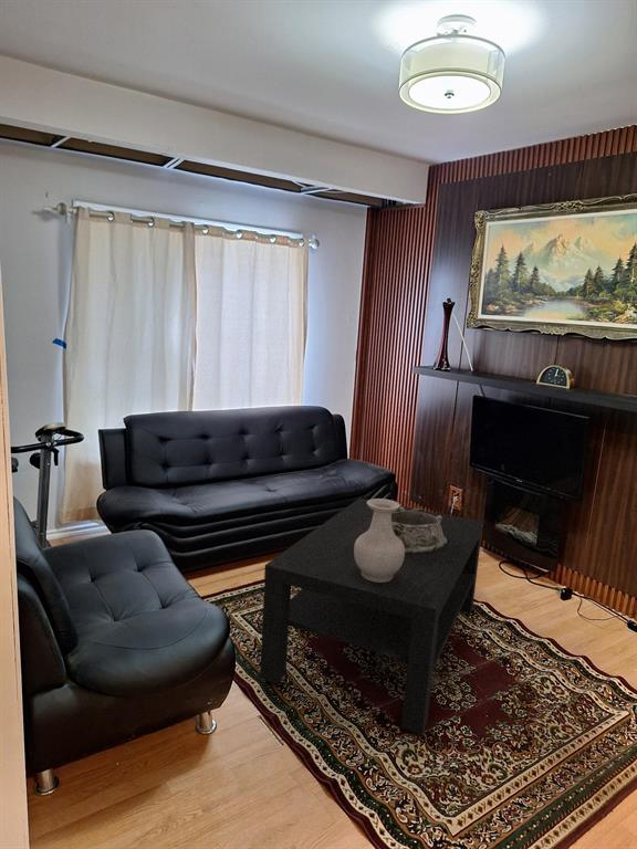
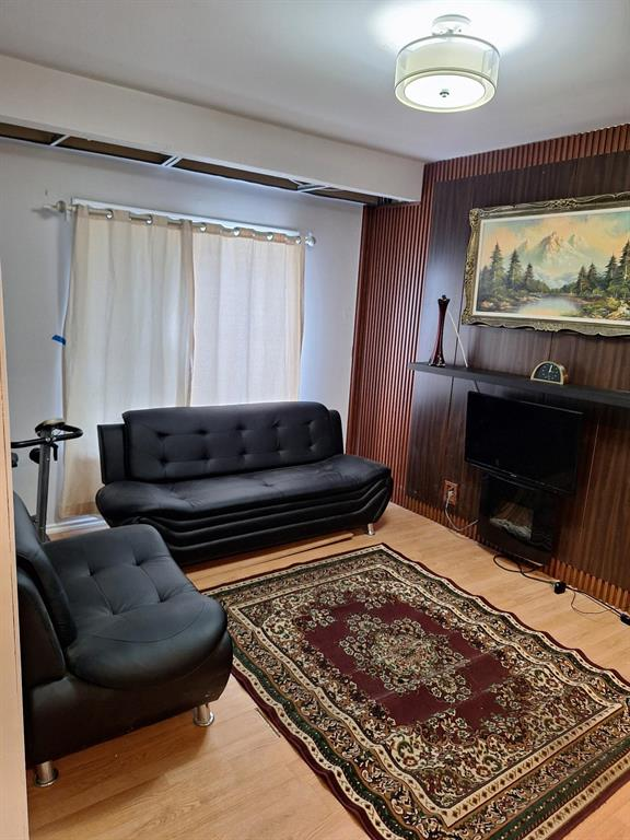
- coffee table (384, 590)
- vase (379, 539)
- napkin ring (408, 526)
